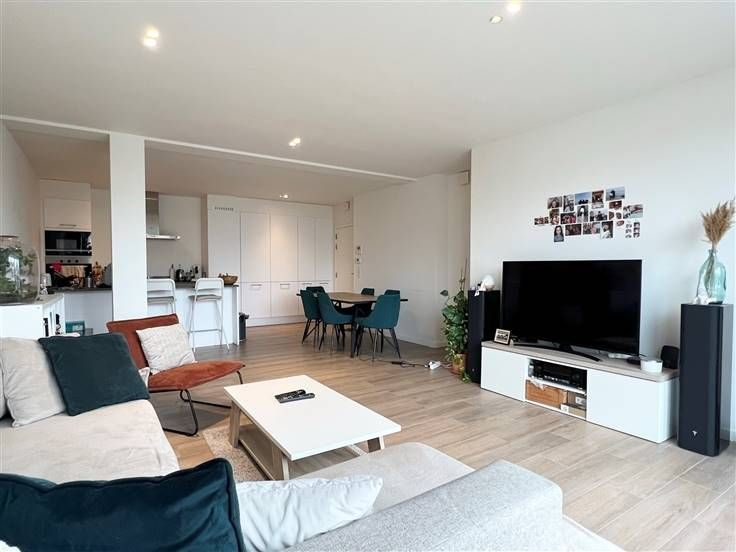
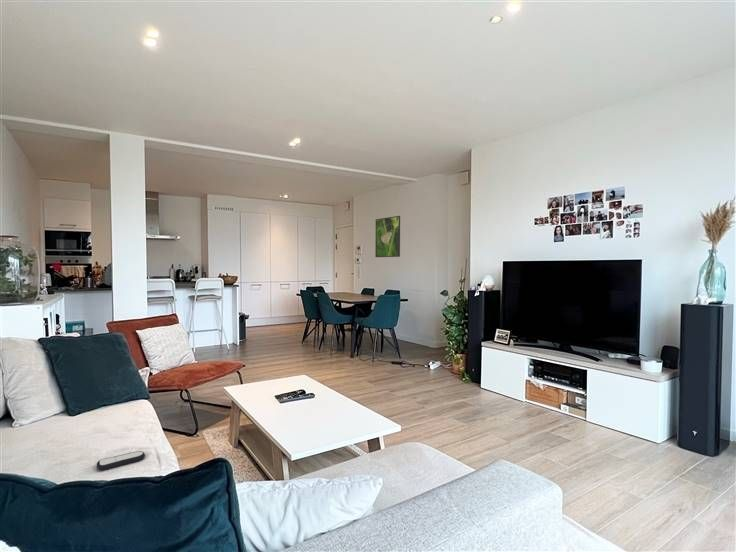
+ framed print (387, 237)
+ remote control (121, 459)
